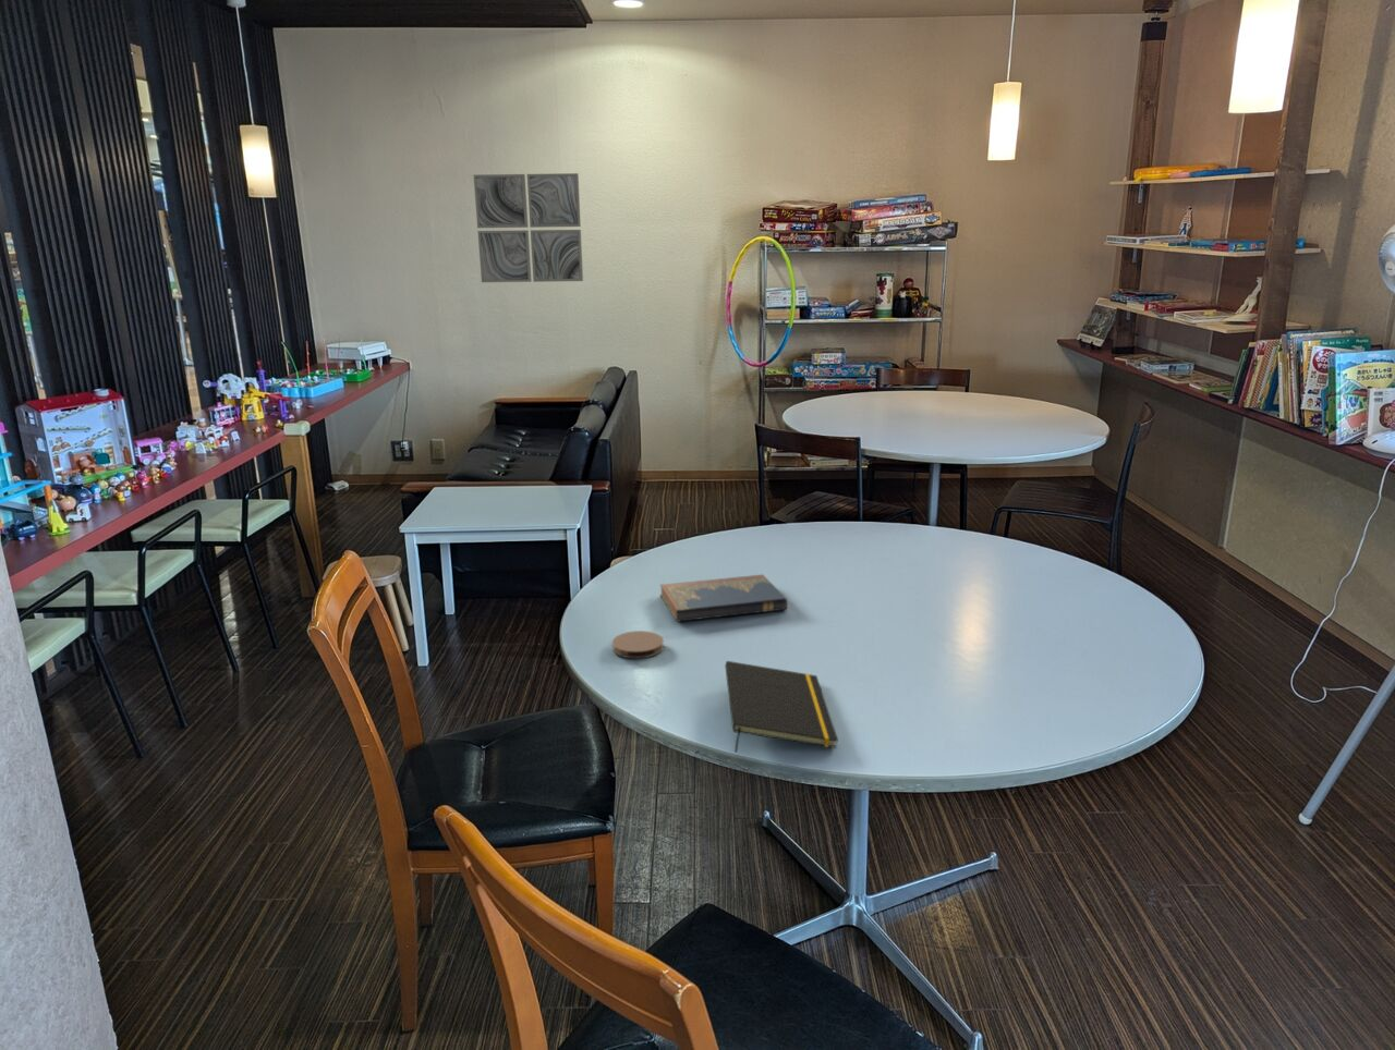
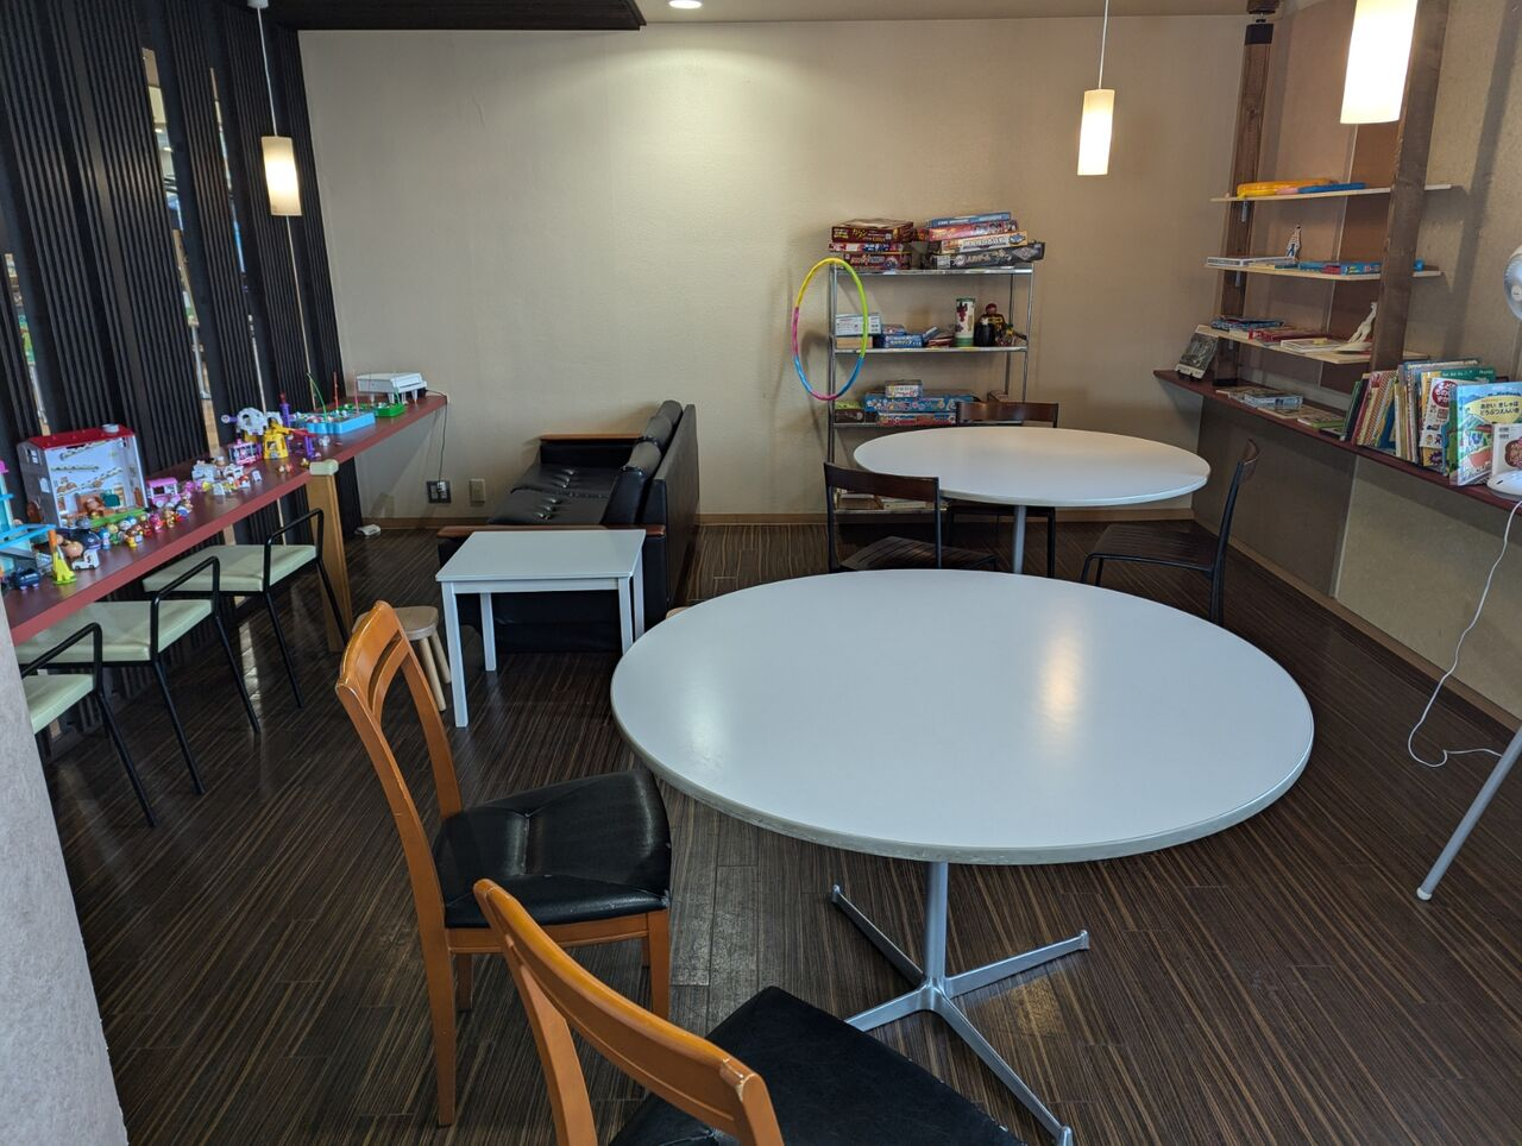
- coaster (638, 644)
- wall art (530, 226)
- hardcover book (722, 596)
- notepad (777, 701)
